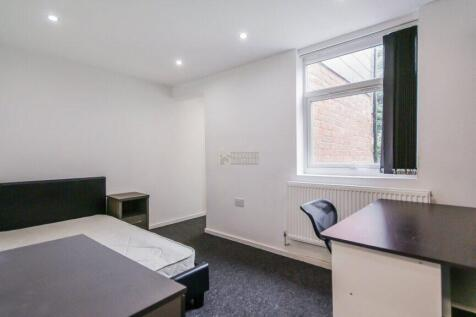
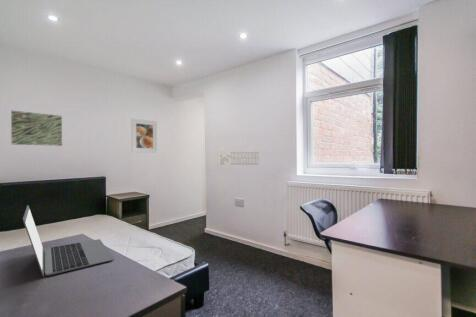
+ laptop (69, 244)
+ wall art (38, 129)
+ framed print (144, 136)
